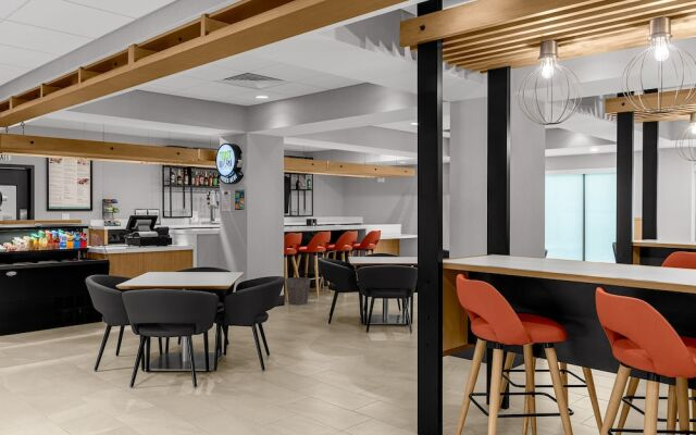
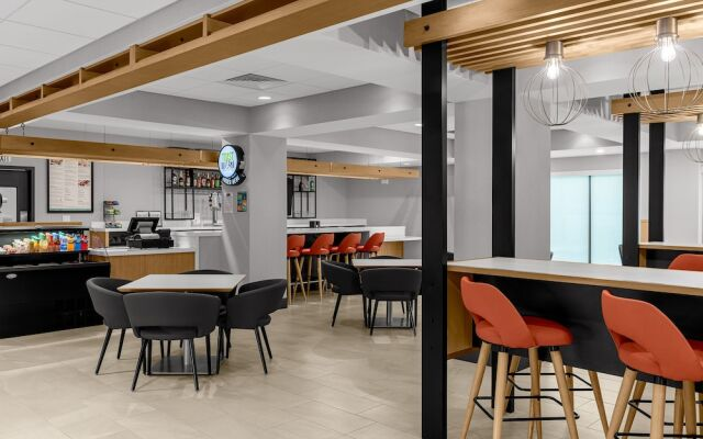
- waste bin (298, 290)
